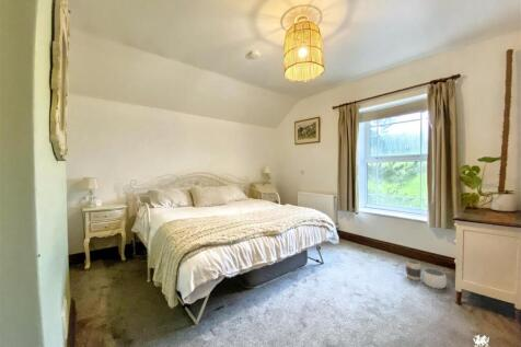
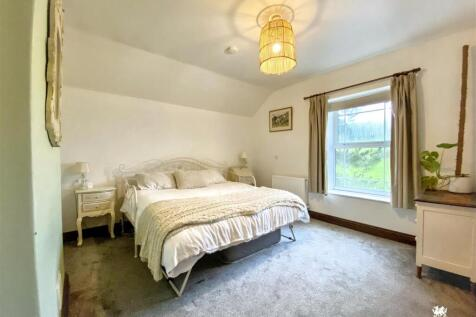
- waste basket (425, 273)
